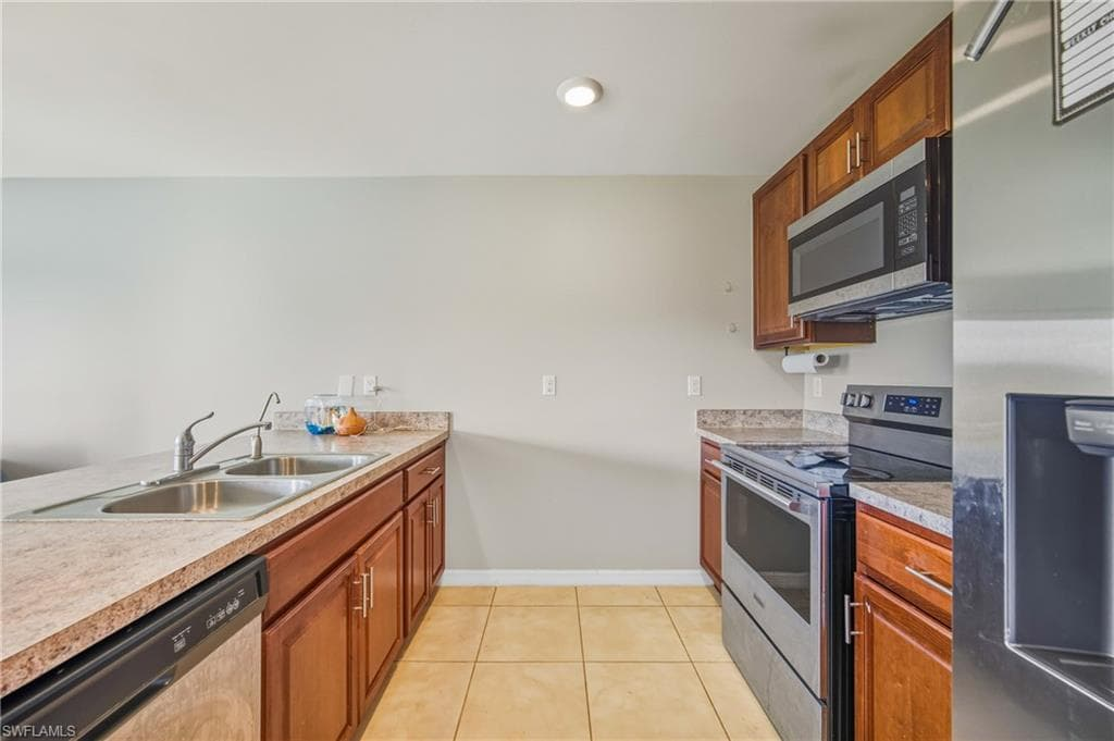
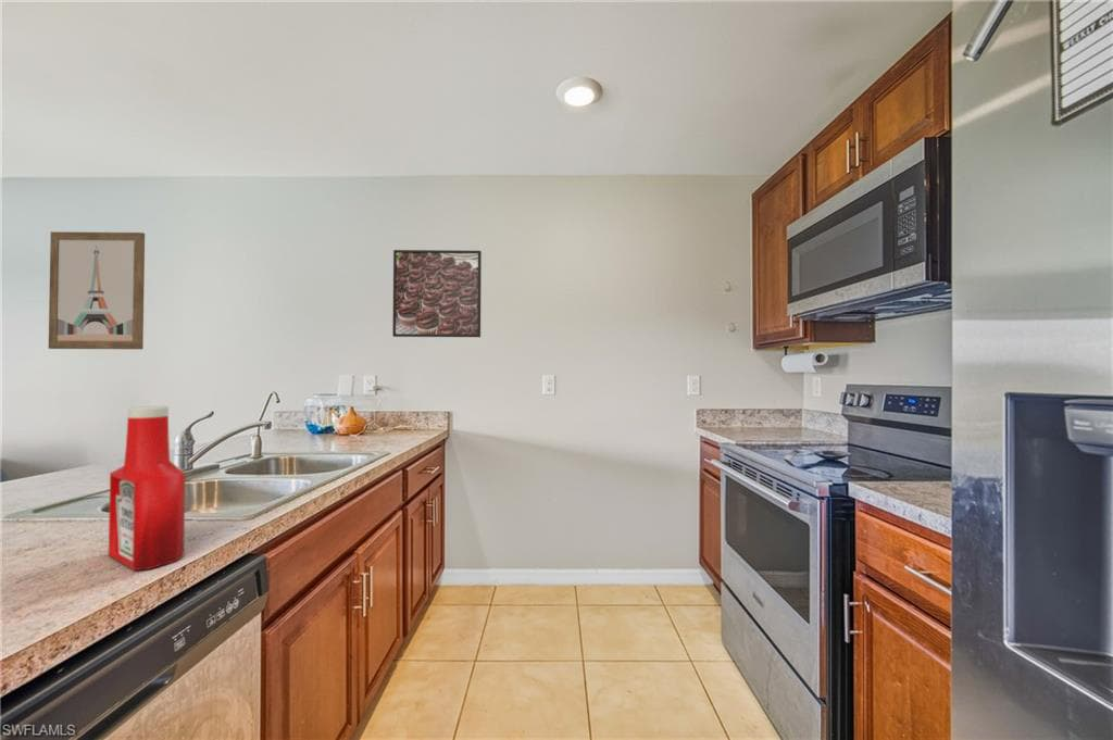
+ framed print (437, 293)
+ wall art (97, 290)
+ soap bottle (147, 480)
